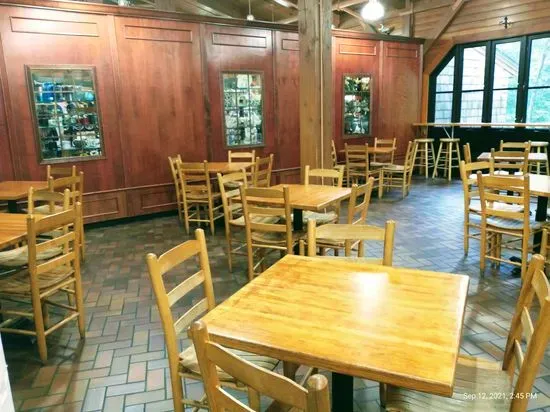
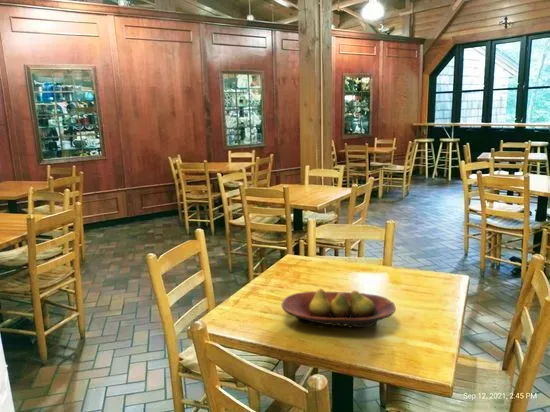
+ fruit bowl (337, 305)
